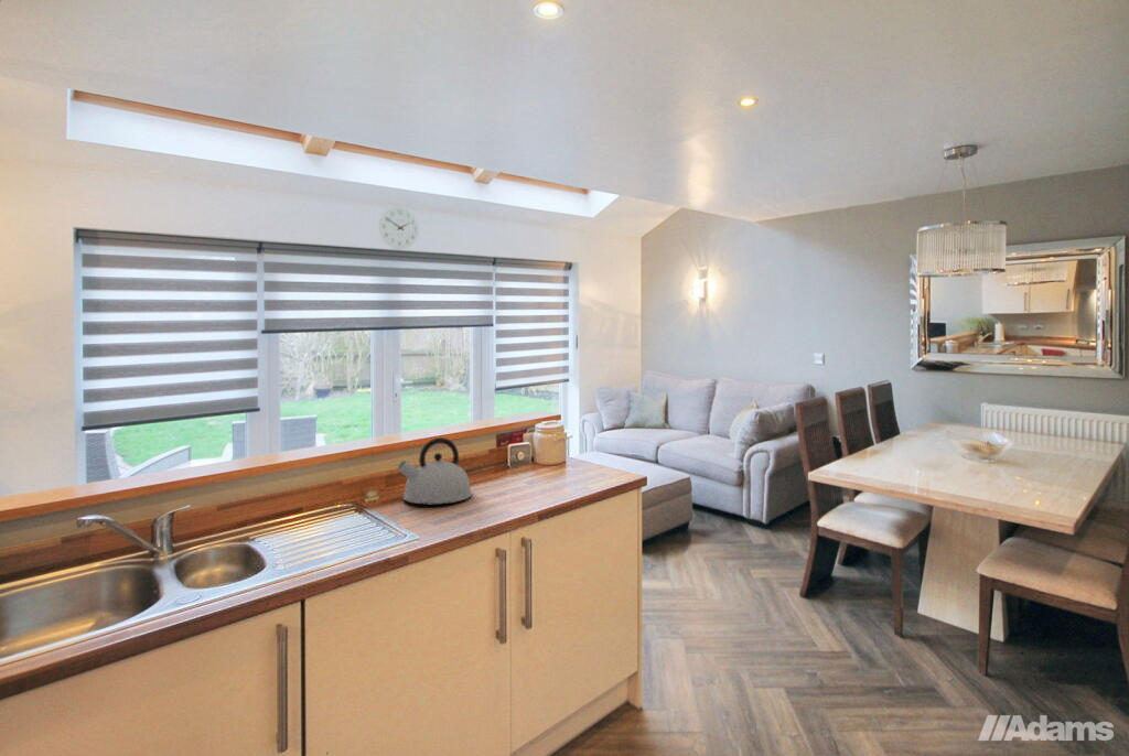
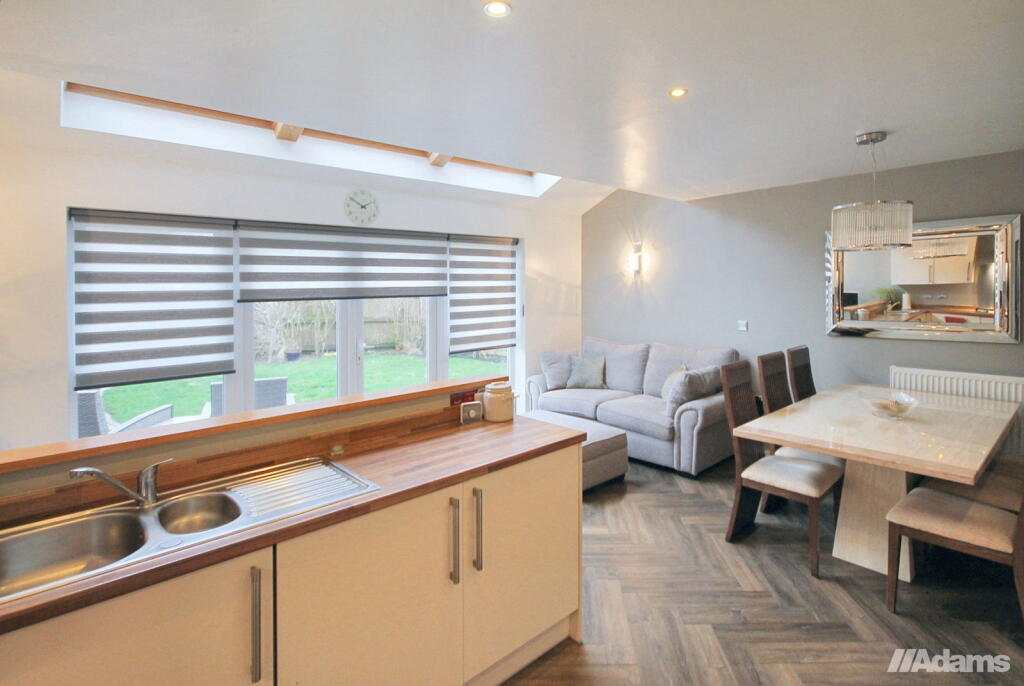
- kettle (434, 467)
